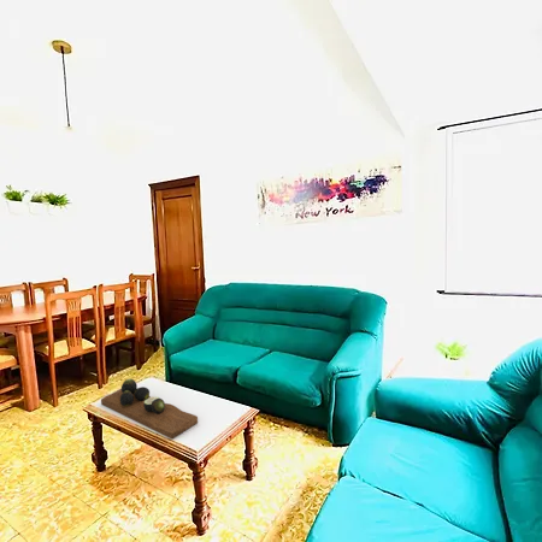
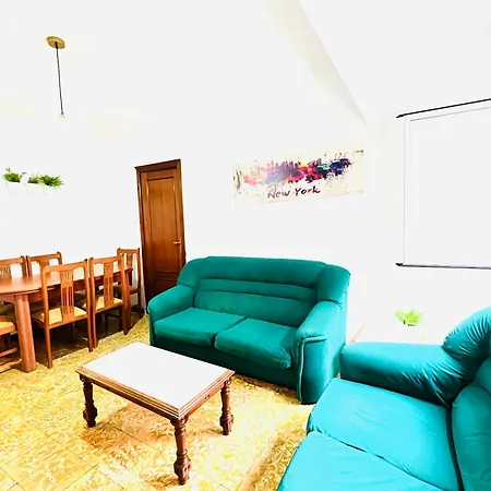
- decorative tray (145, 400)
